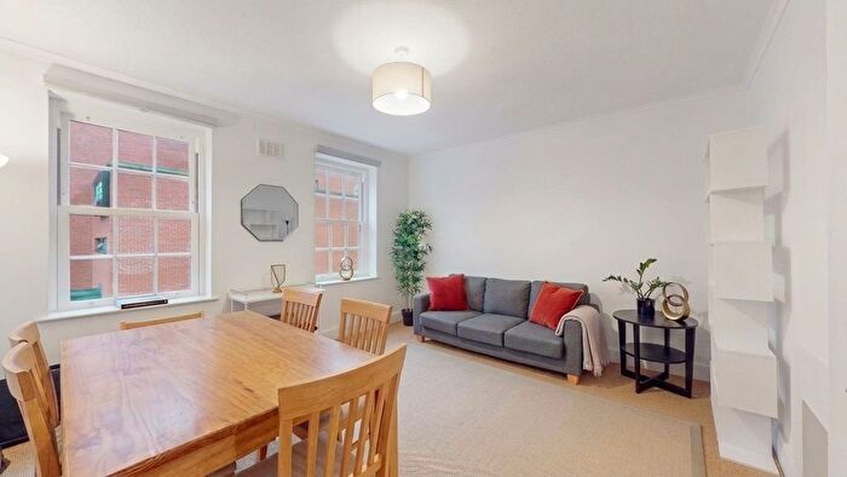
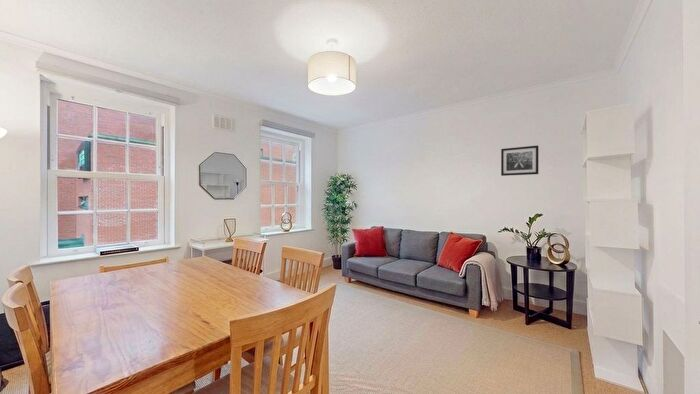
+ wall art (519, 161)
